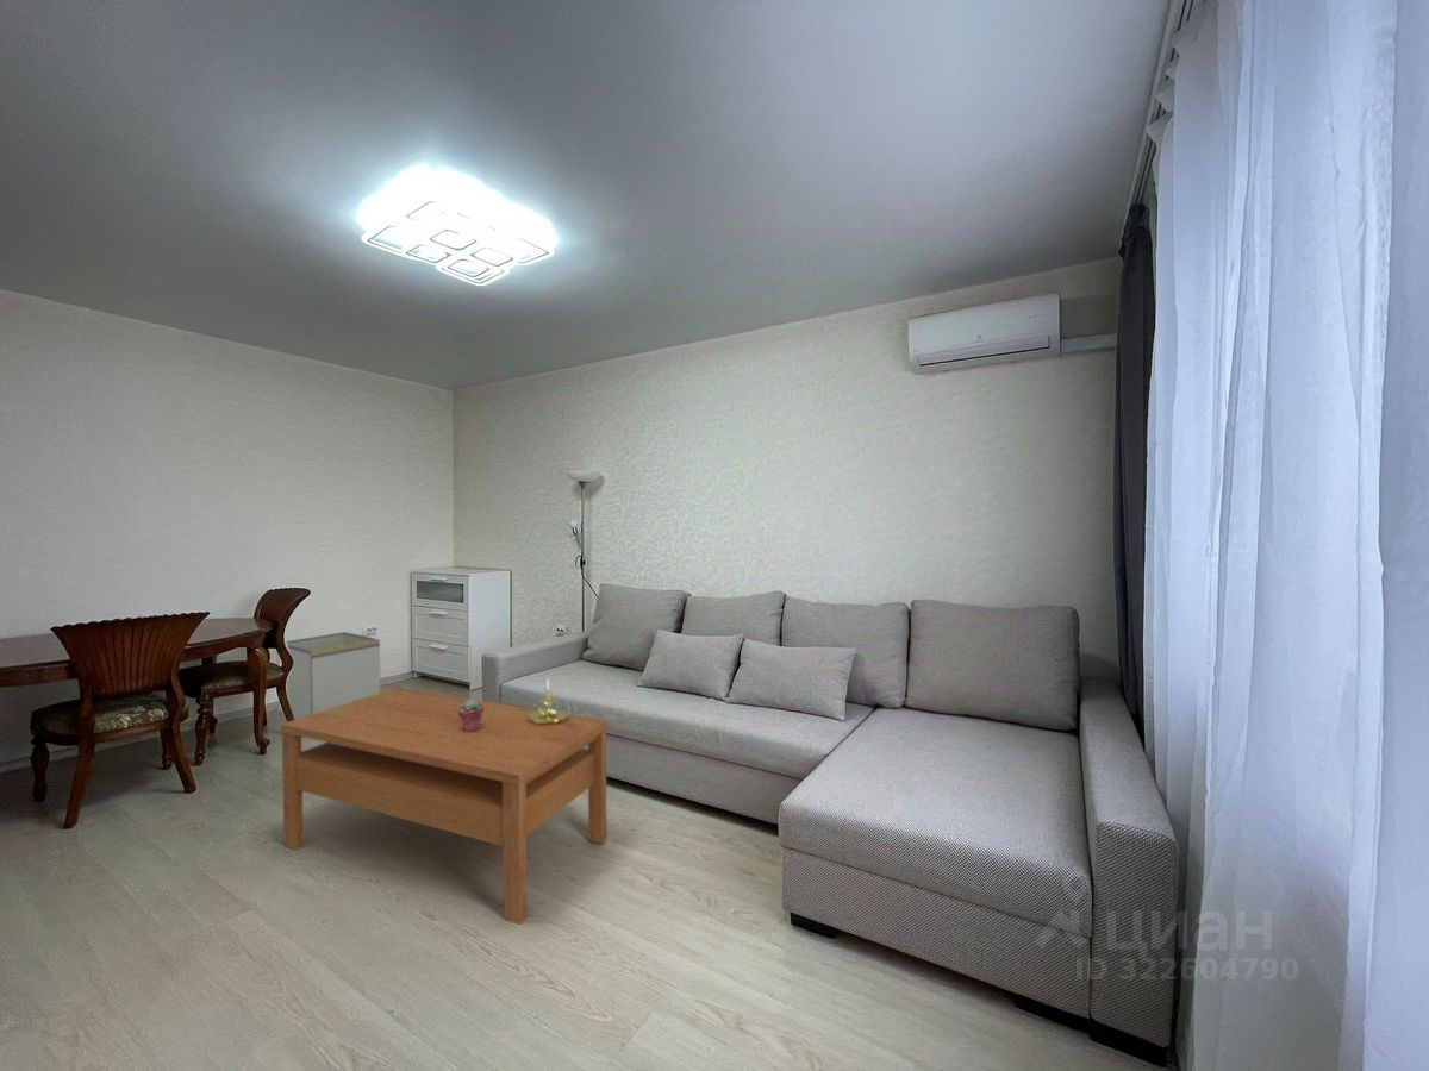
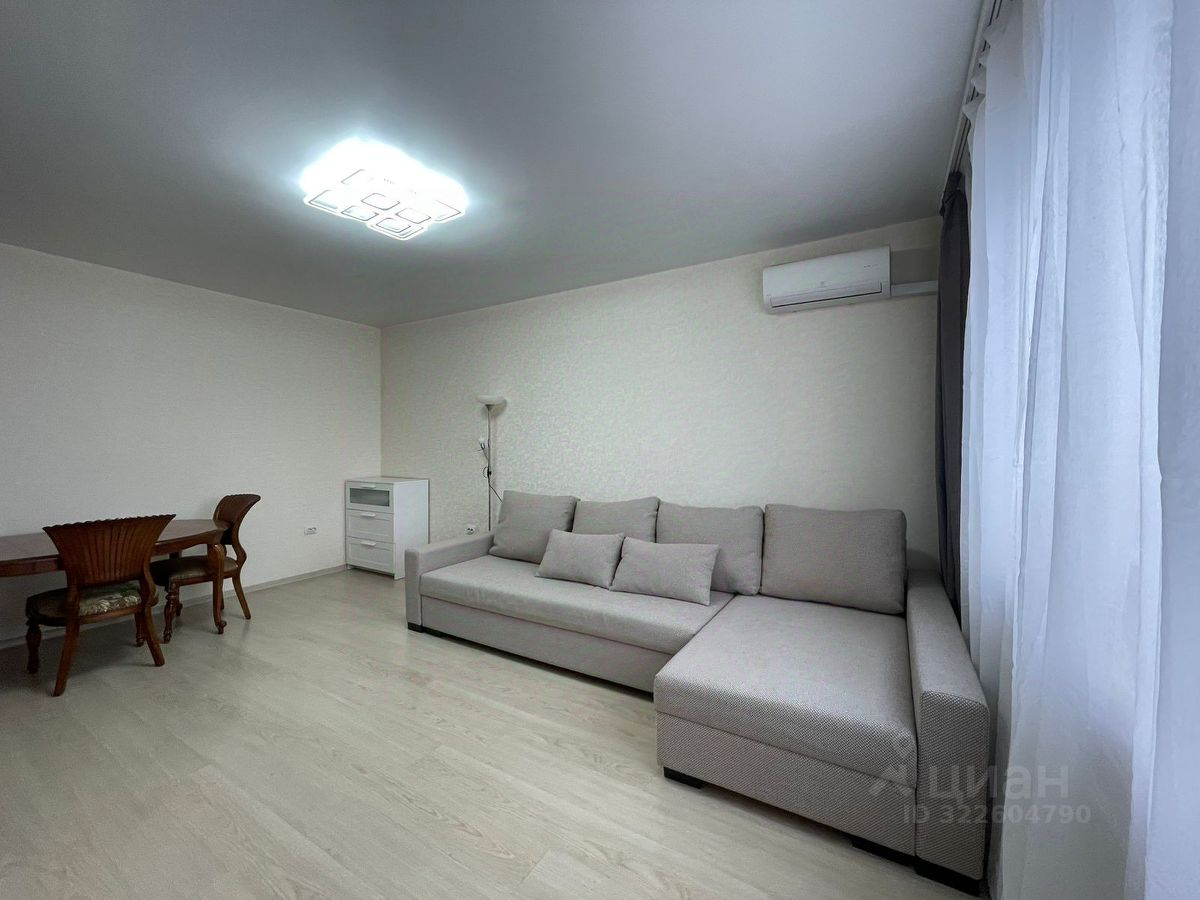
- coffee table (447, 782)
- potted succulent (470, 713)
- storage bin (329, 675)
- candle holder (545, 697)
